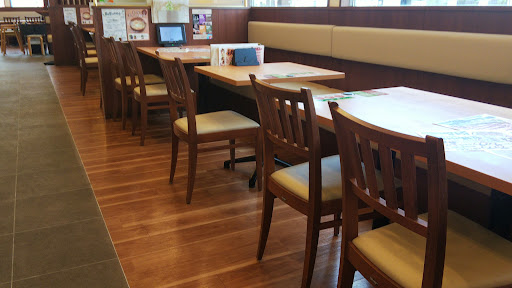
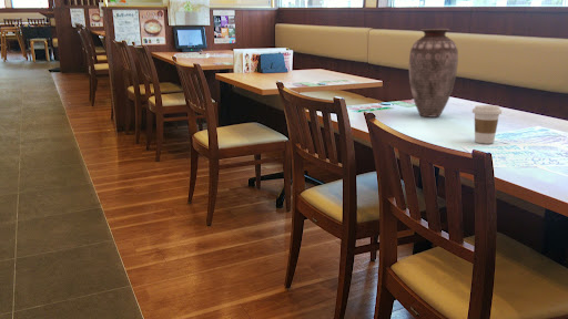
+ coffee cup (485, 123)
+ vase (432, 73)
